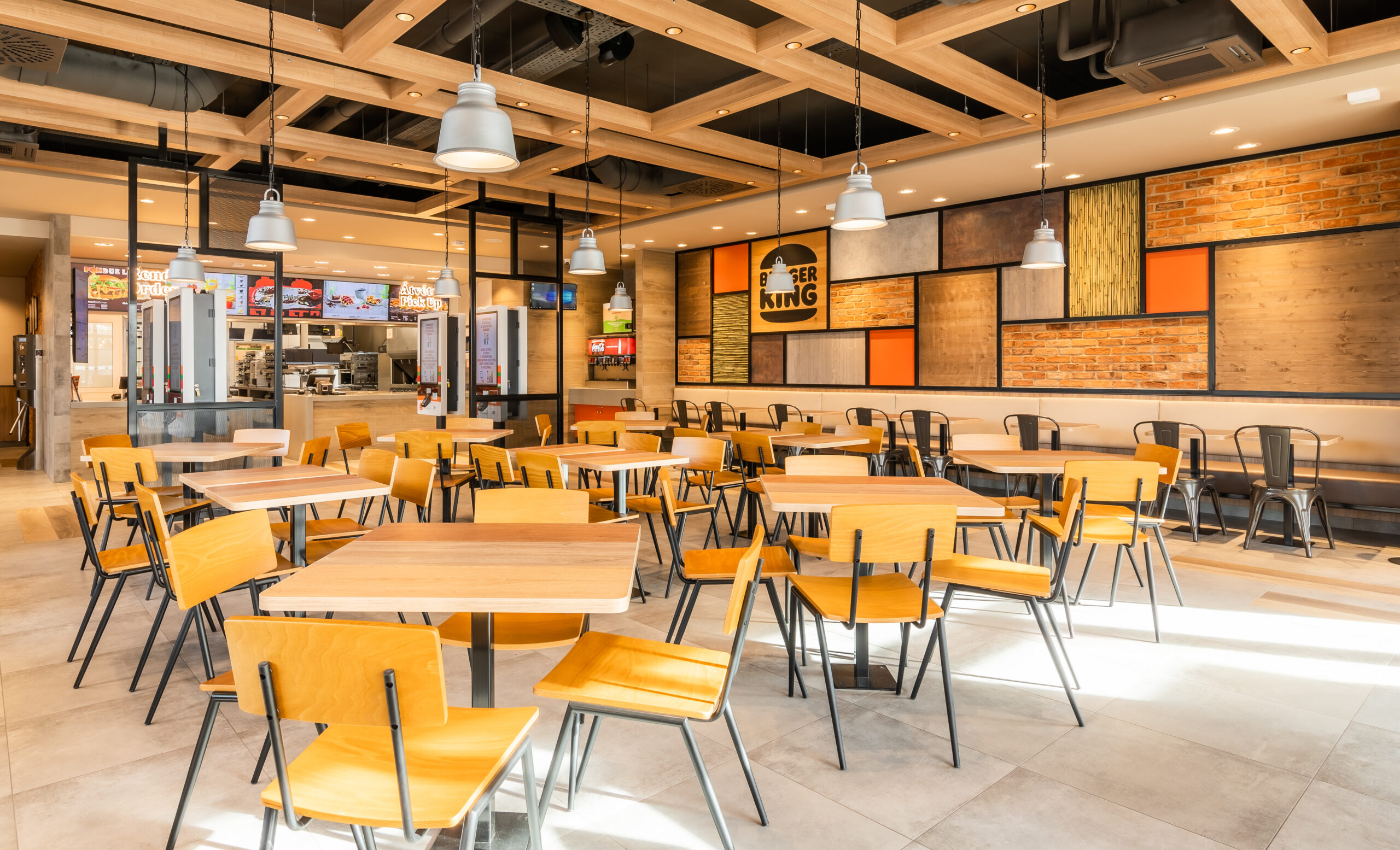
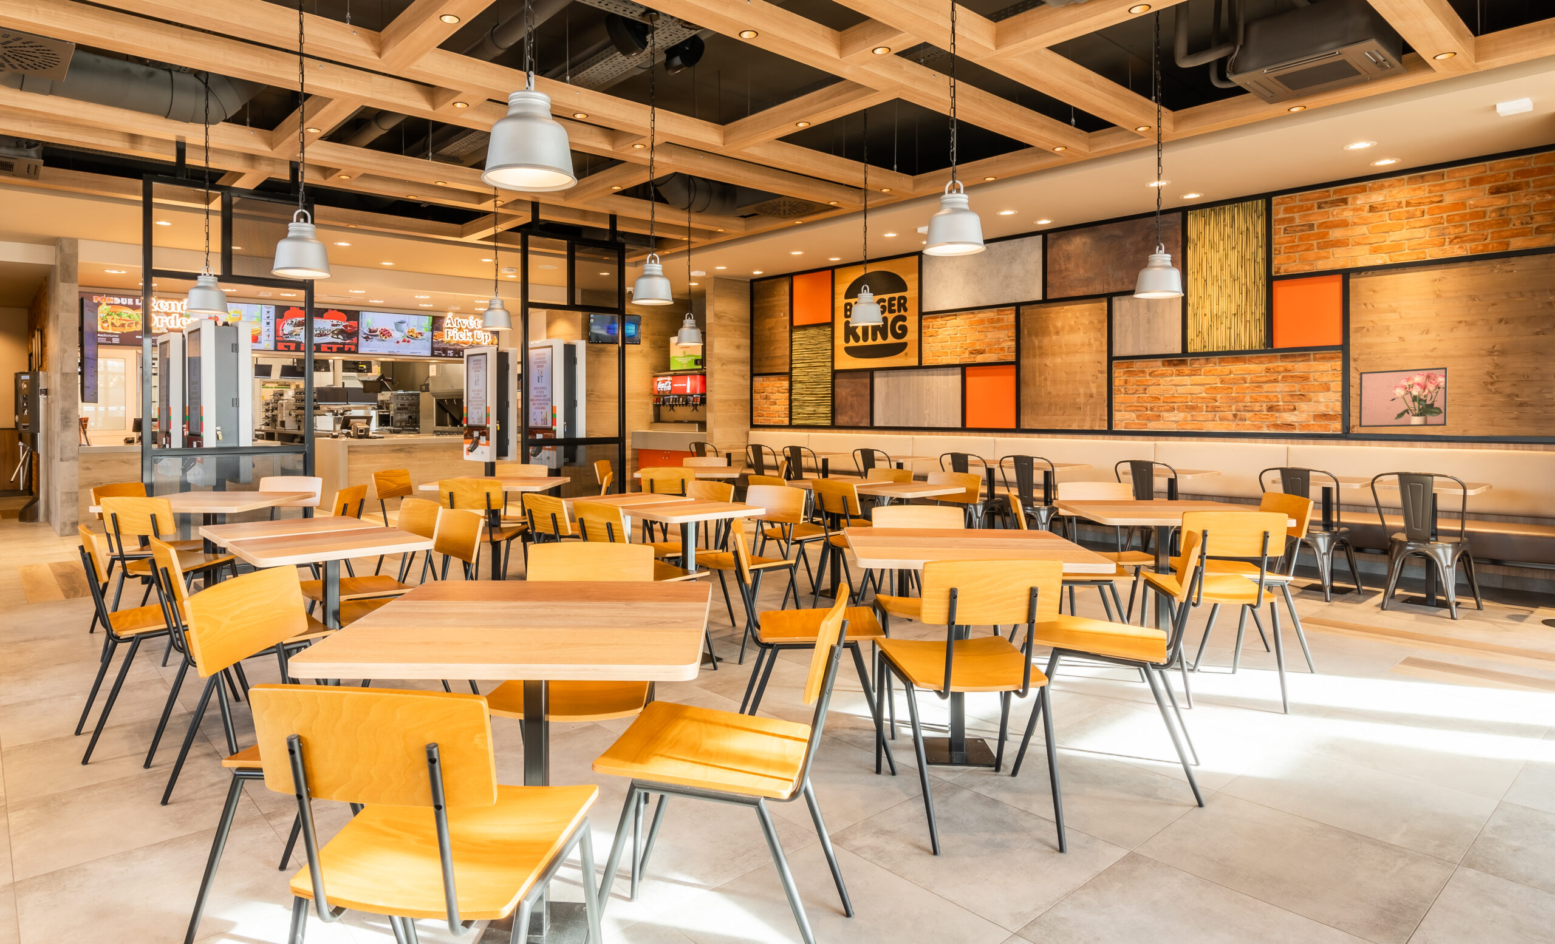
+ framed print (1402, 398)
